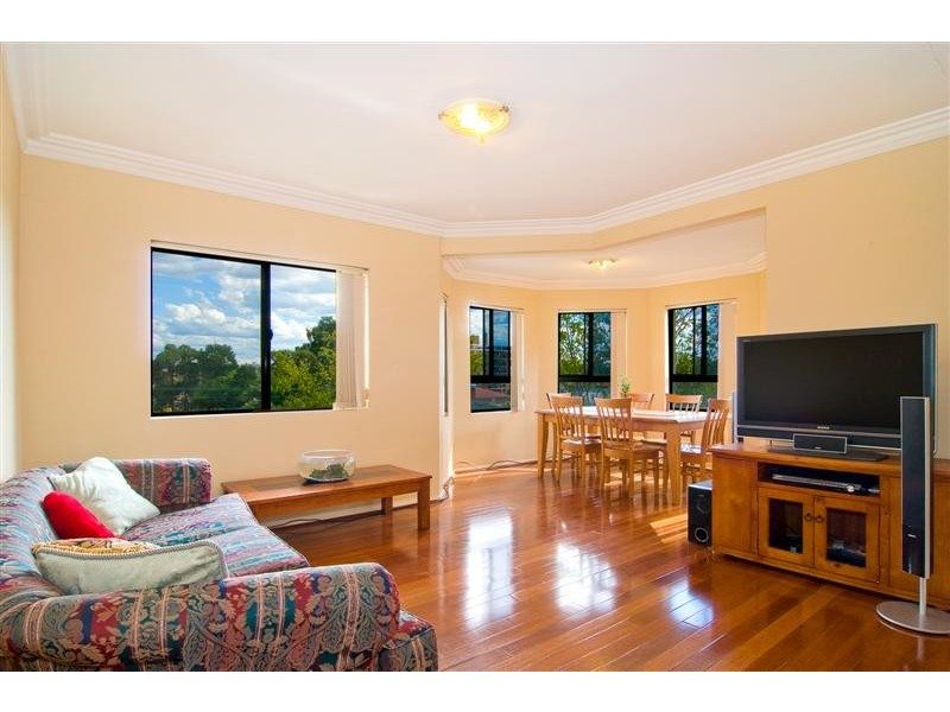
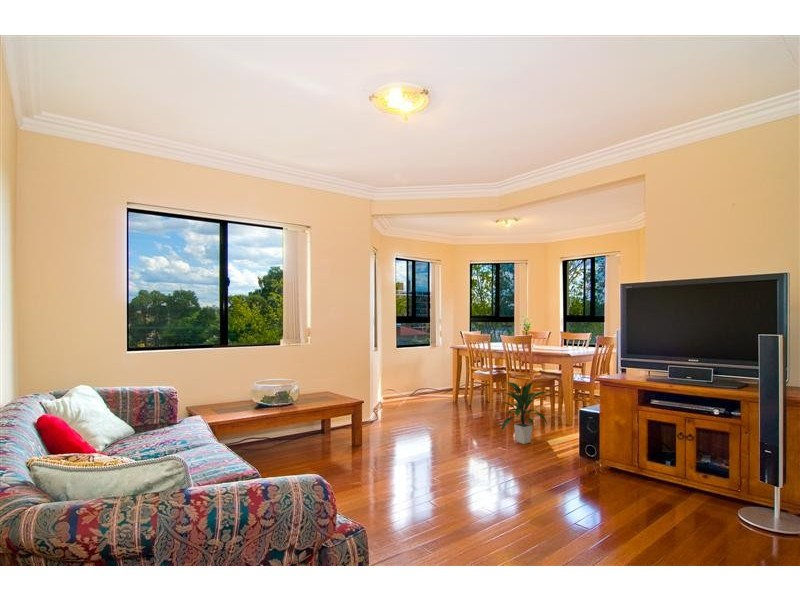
+ indoor plant (520, 409)
